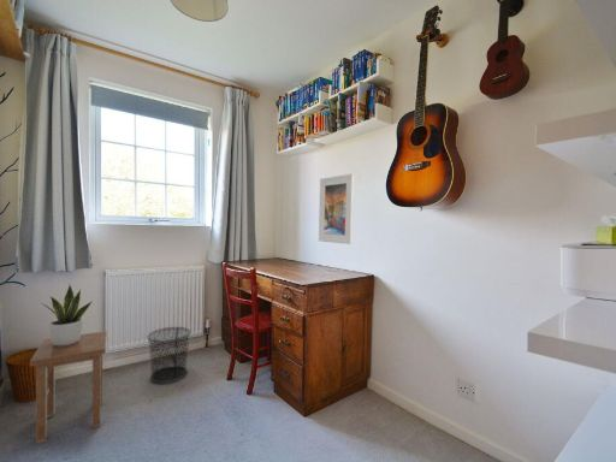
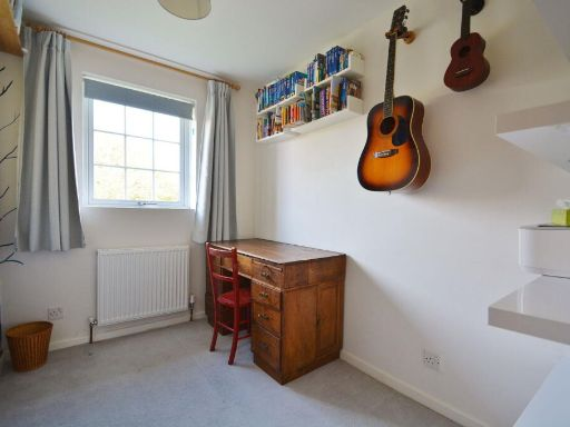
- potted plant (65, 313)
- waste bin (168, 354)
- stool (54, 381)
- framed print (334, 209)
